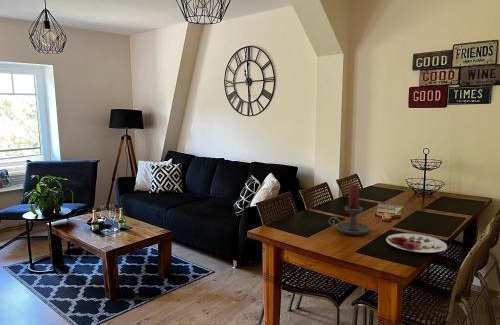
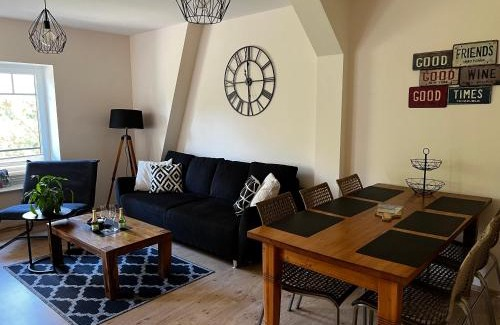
- candle holder (348, 207)
- plate (415, 241)
